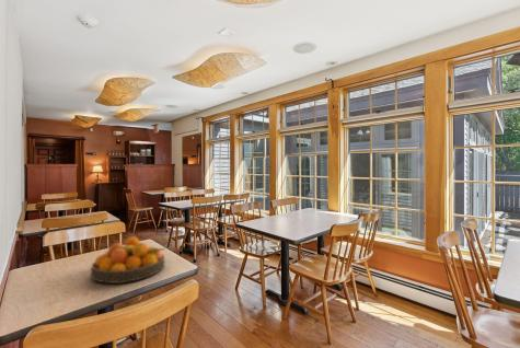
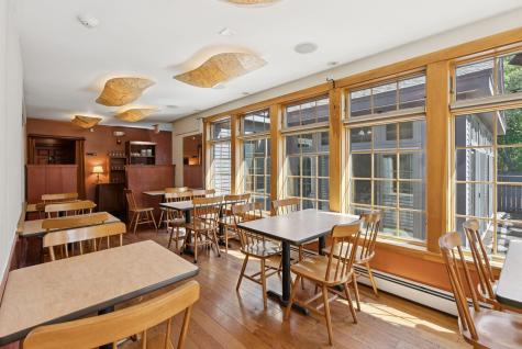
- fruit bowl (129, 255)
